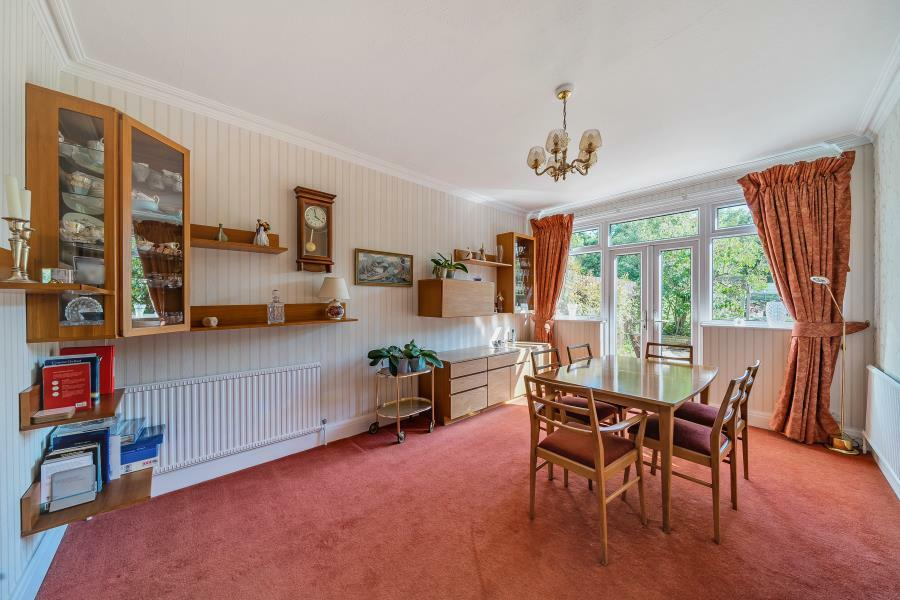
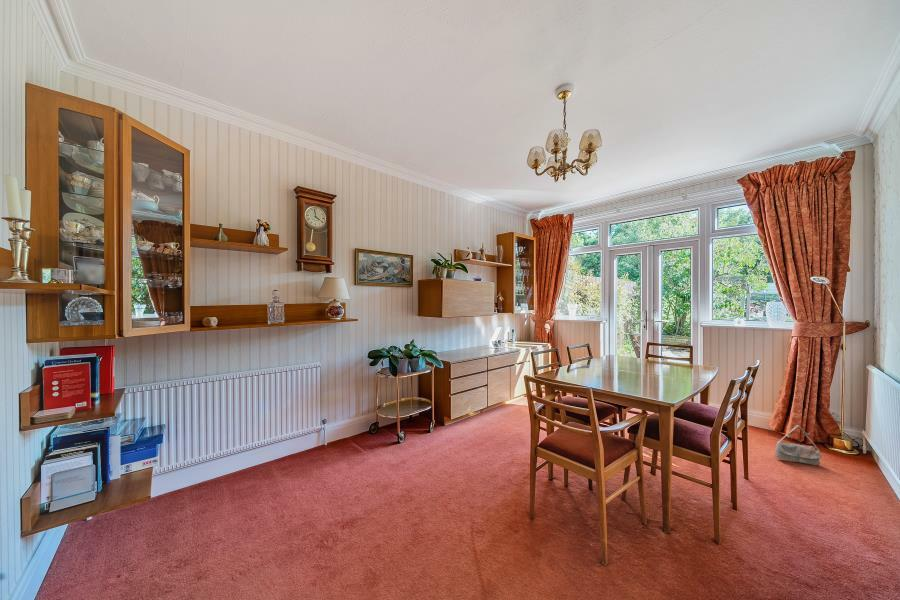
+ bag (797, 444)
